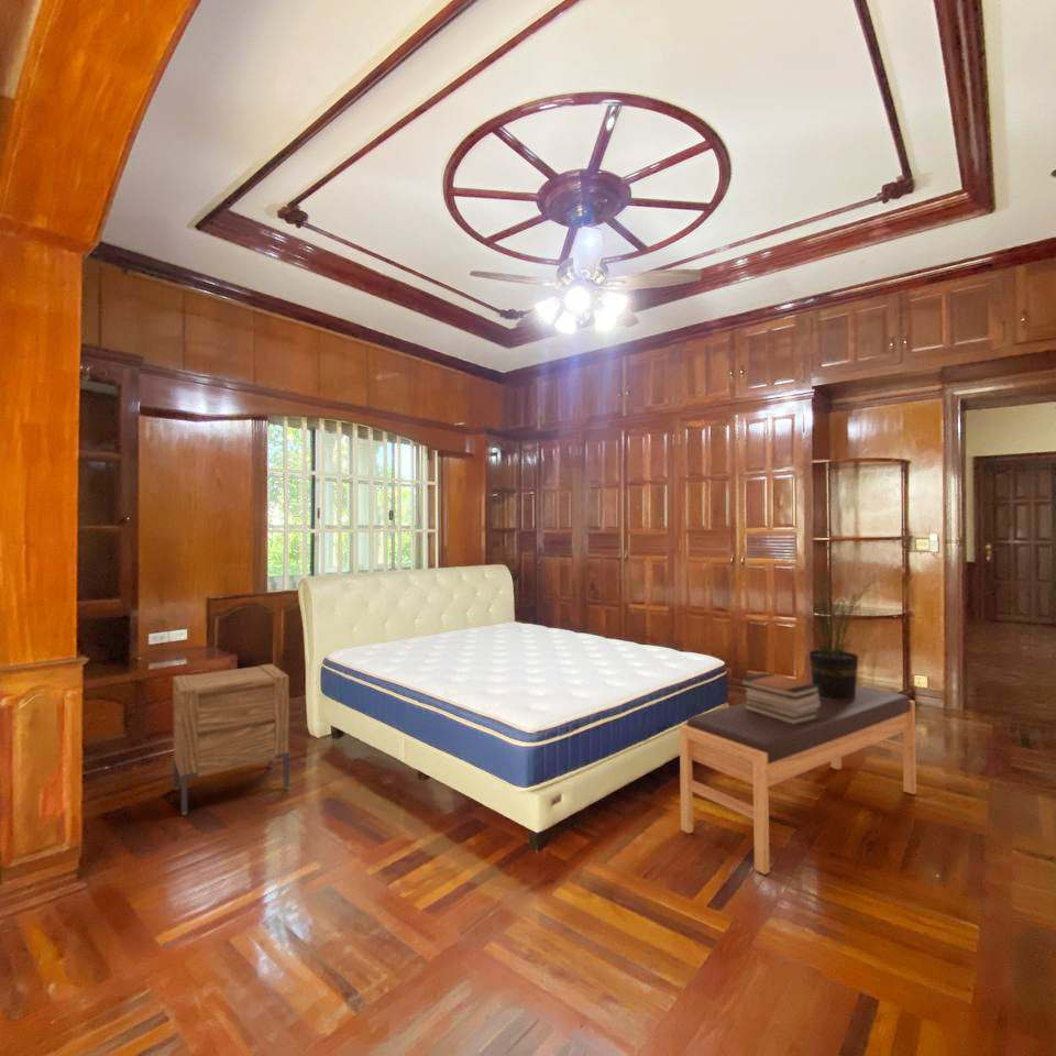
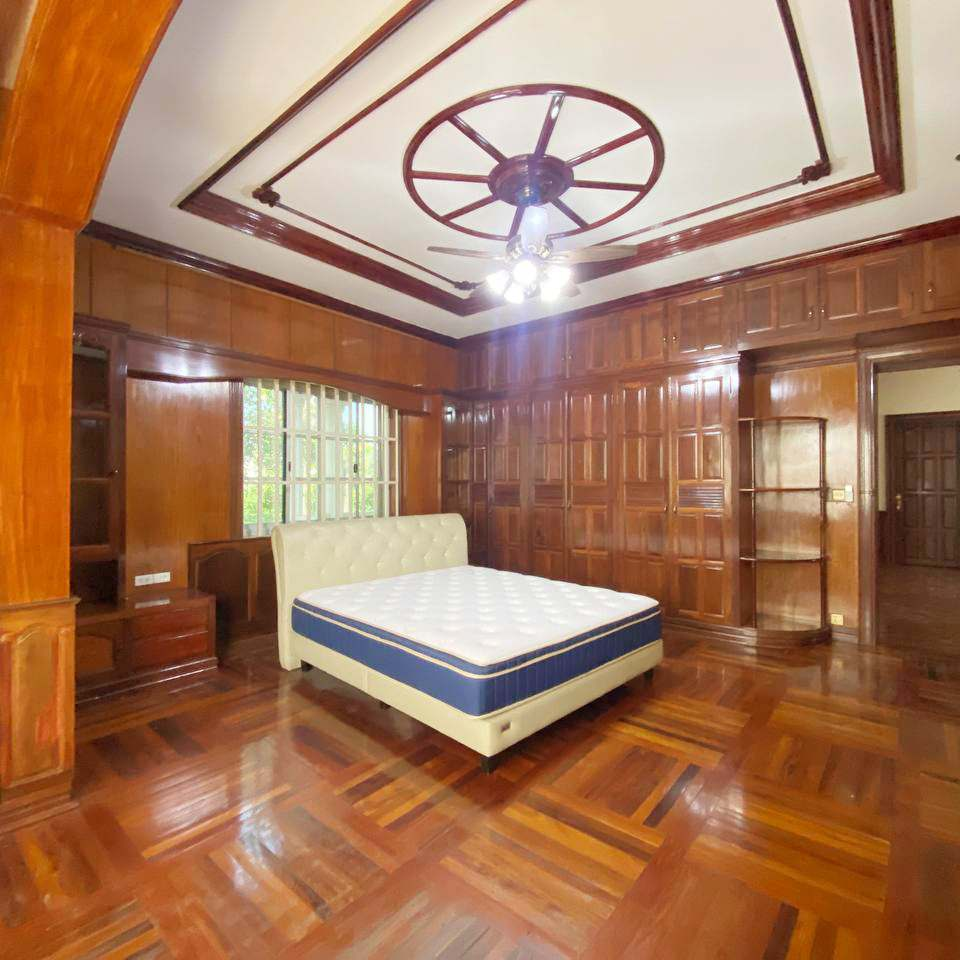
- book stack (780, 697)
- potted plant (837, 632)
- bench (804, 757)
- nightstand (231, 732)
